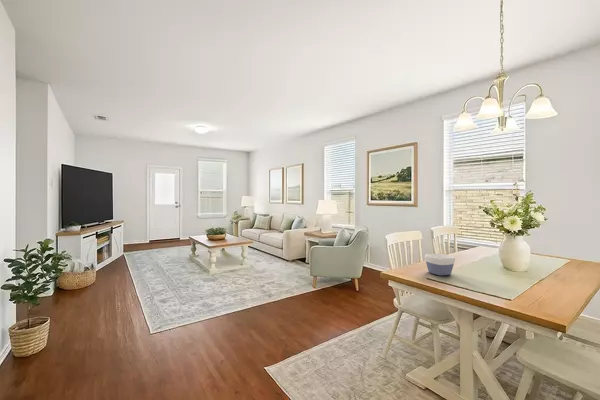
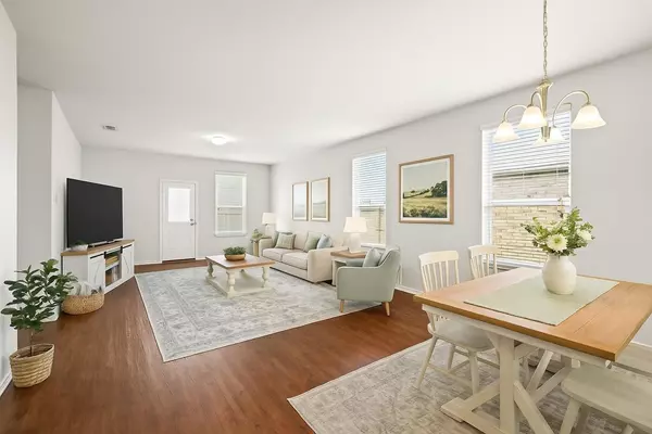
- bowl (439, 264)
